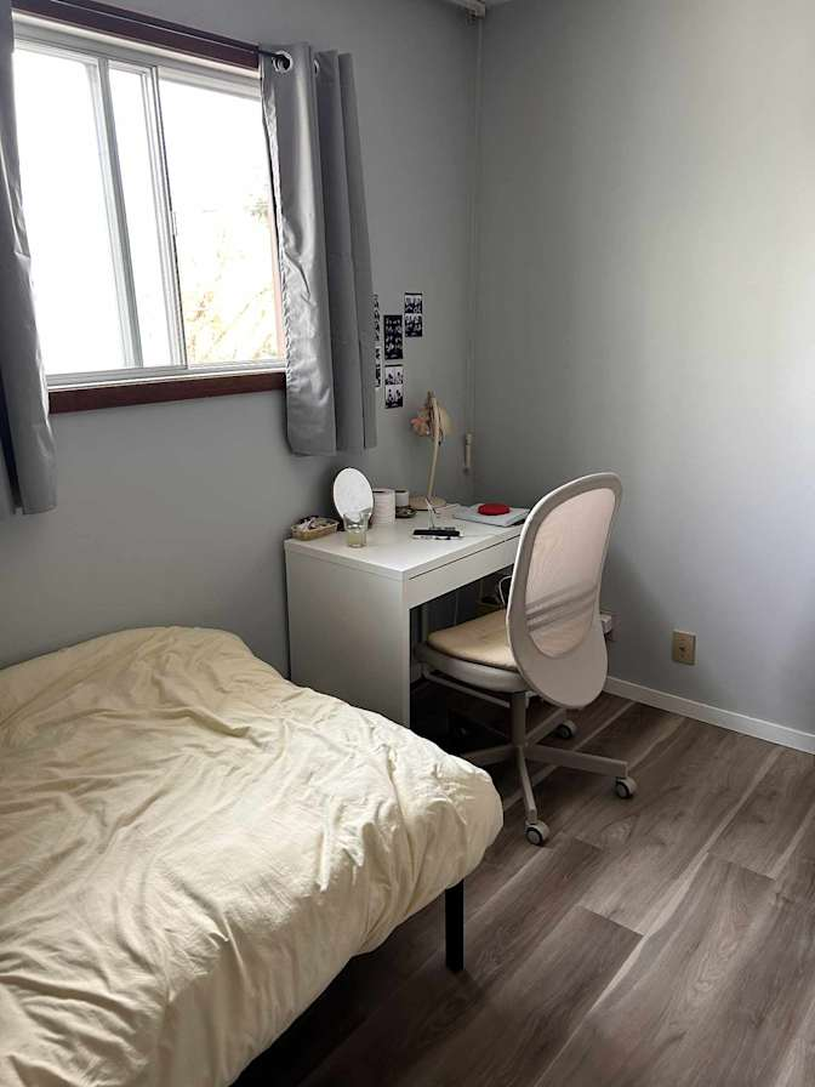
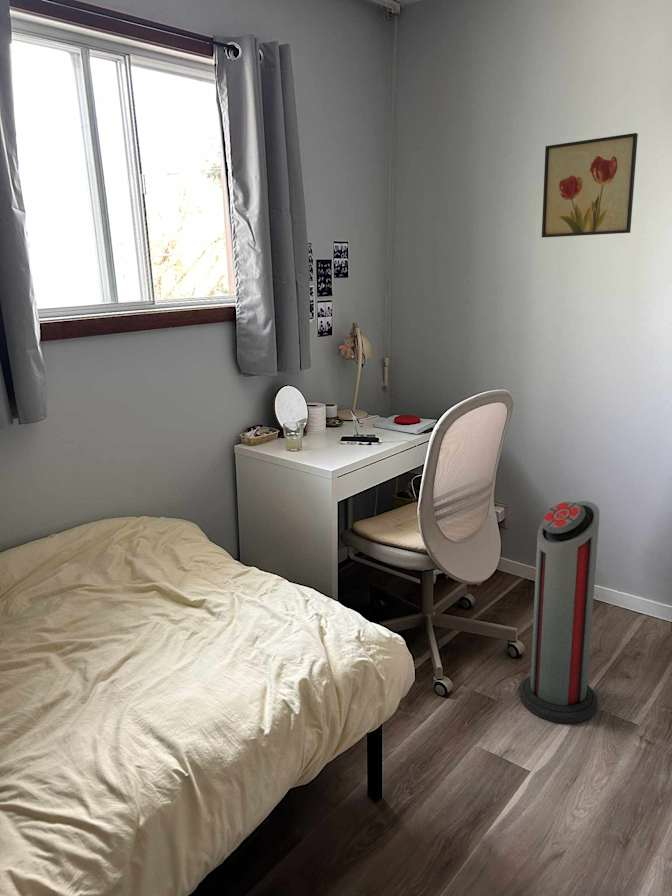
+ wall art (587, 188)
+ air purifier (563, 605)
